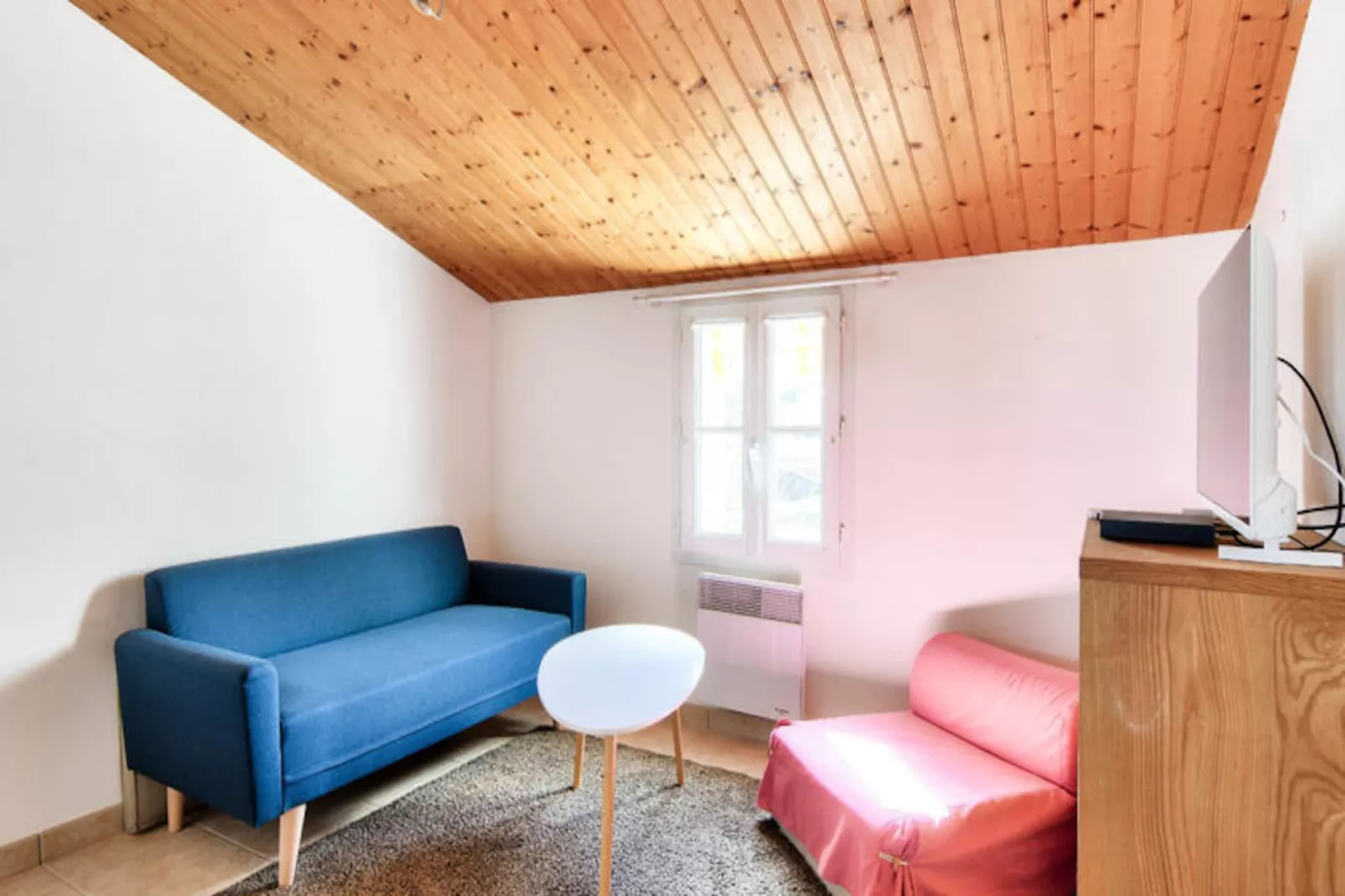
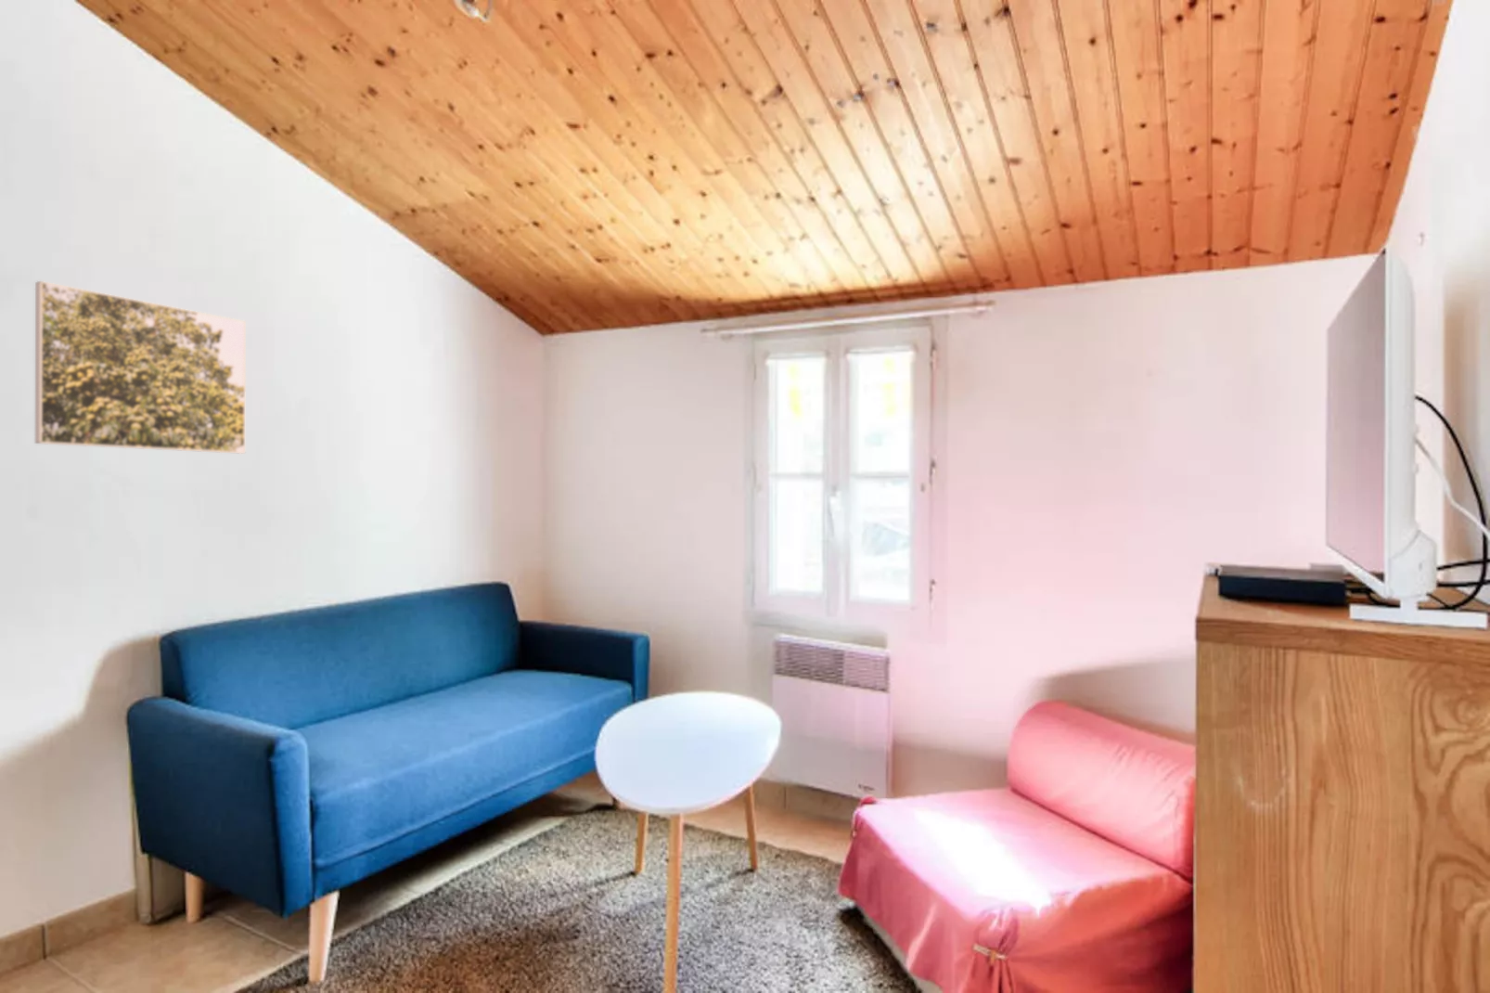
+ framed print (151, 376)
